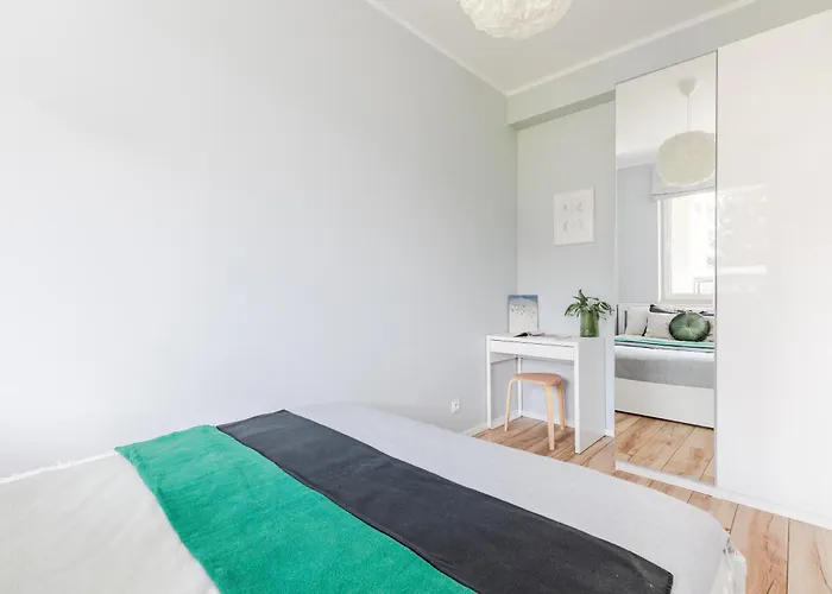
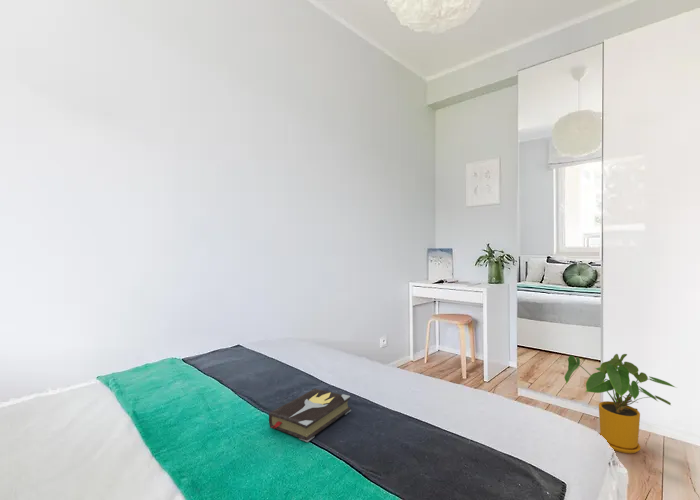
+ house plant (620, 401)
+ hardback book (311, 410)
